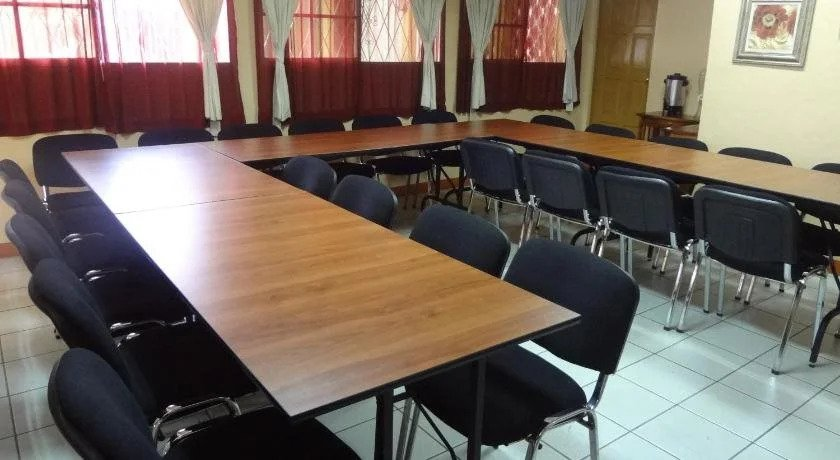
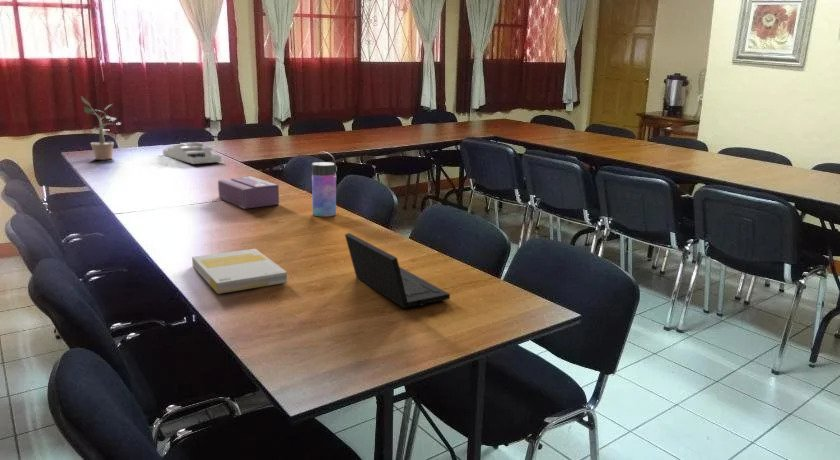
+ tissue box (248, 191)
+ desk organizer (190, 150)
+ potted plant (102, 126)
+ water bottle (324, 183)
+ laptop computer (390, 262)
+ book (238, 269)
